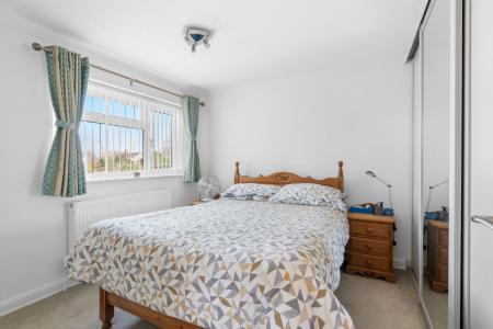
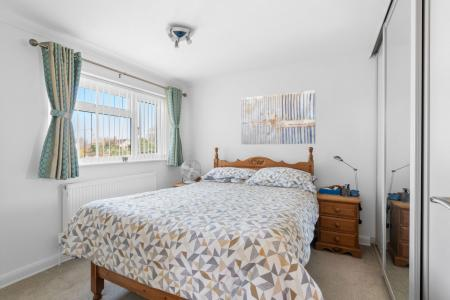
+ wall art (275, 119)
